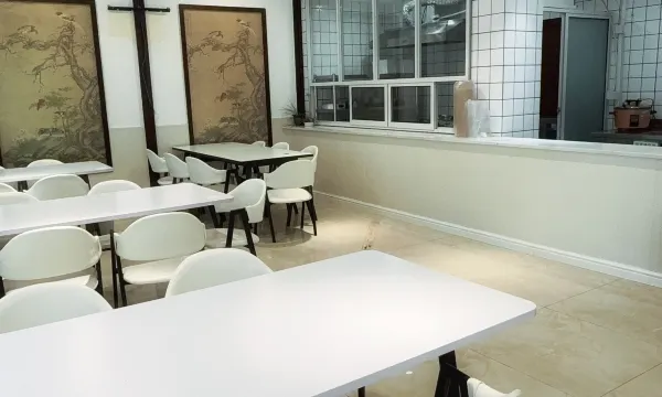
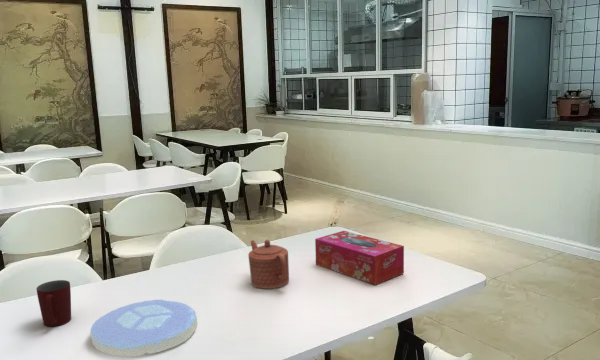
+ plate (145, 322)
+ mug (54, 305)
+ tissue box (358, 255)
+ teapot (268, 260)
